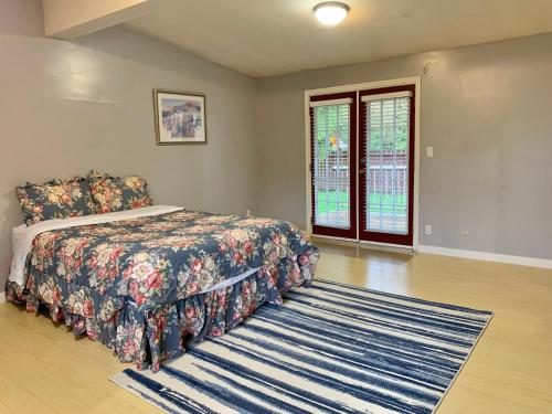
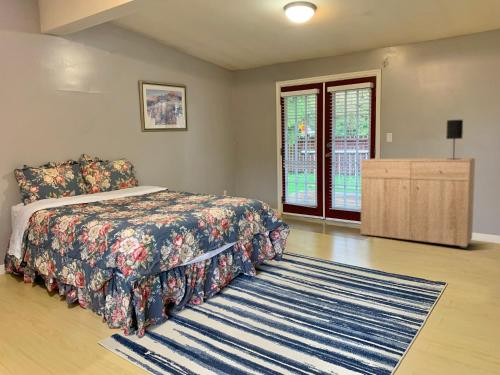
+ table lamp (454, 139)
+ dresser (414, 198)
